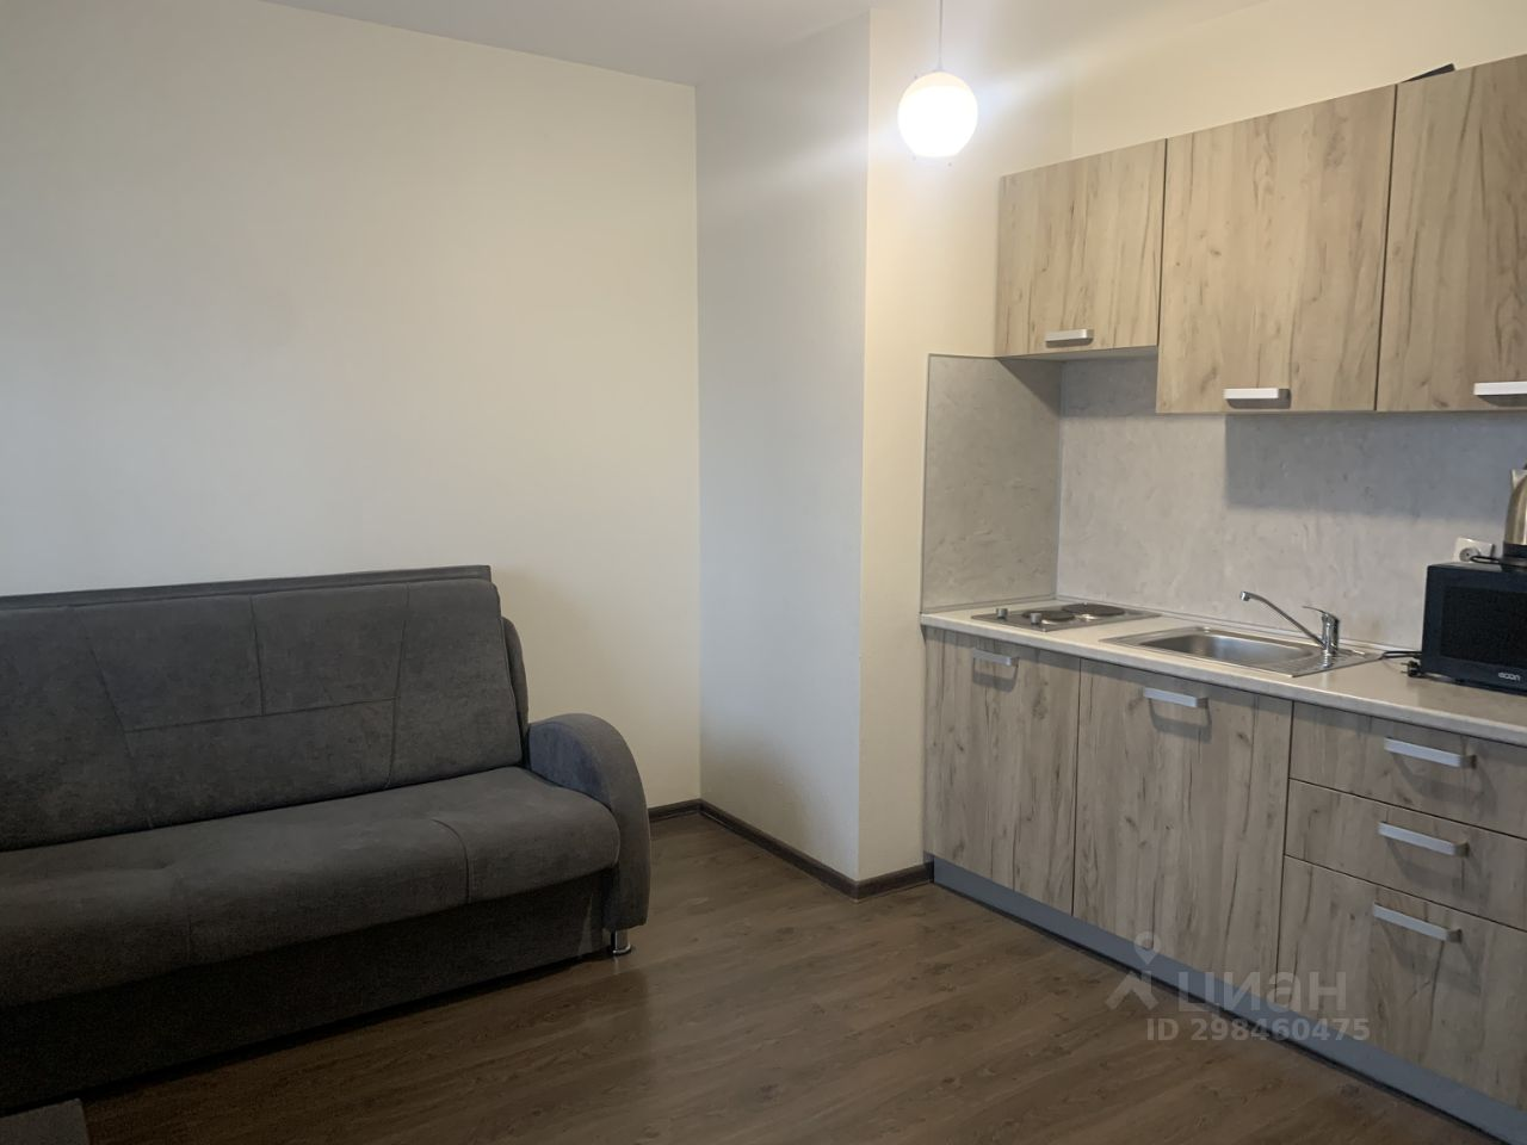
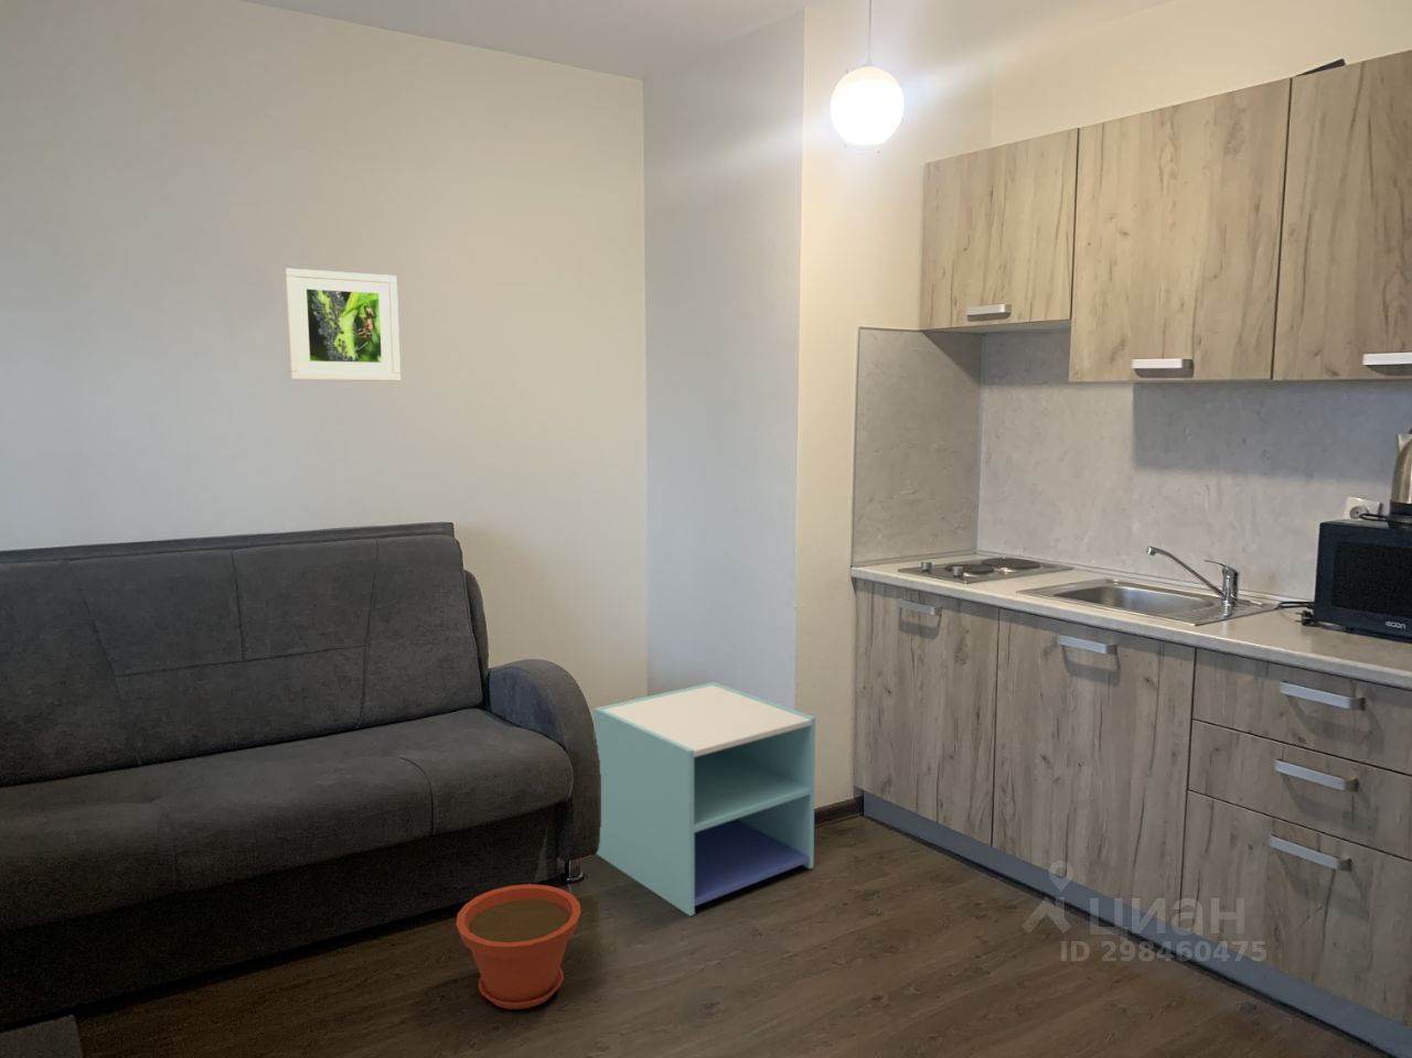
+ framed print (345, 327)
+ nightstand (703, 787)
+ plant pot (519, 951)
